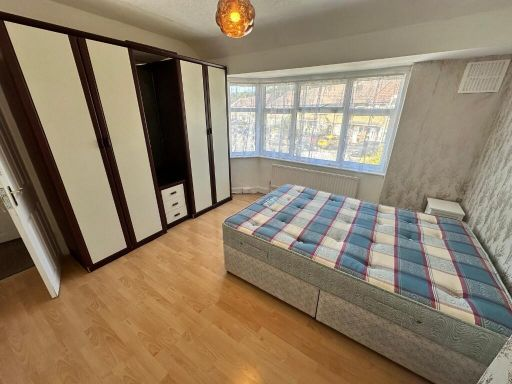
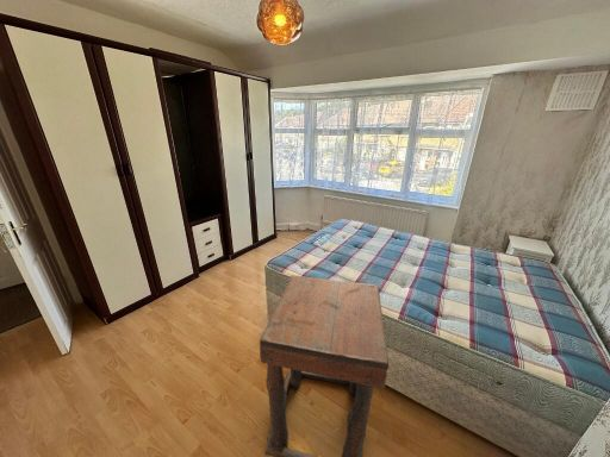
+ side table (323, 367)
